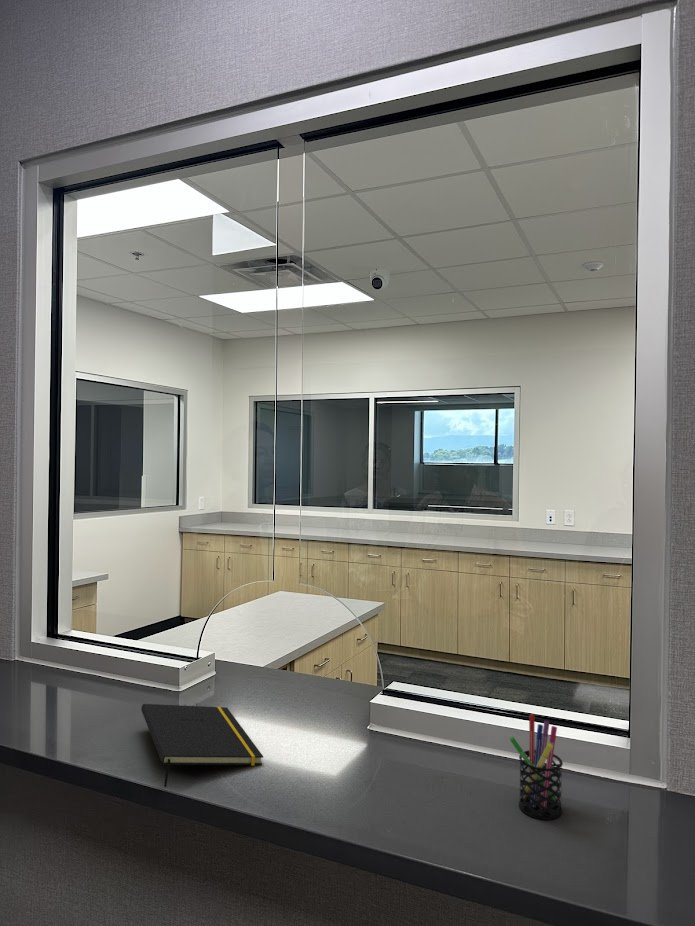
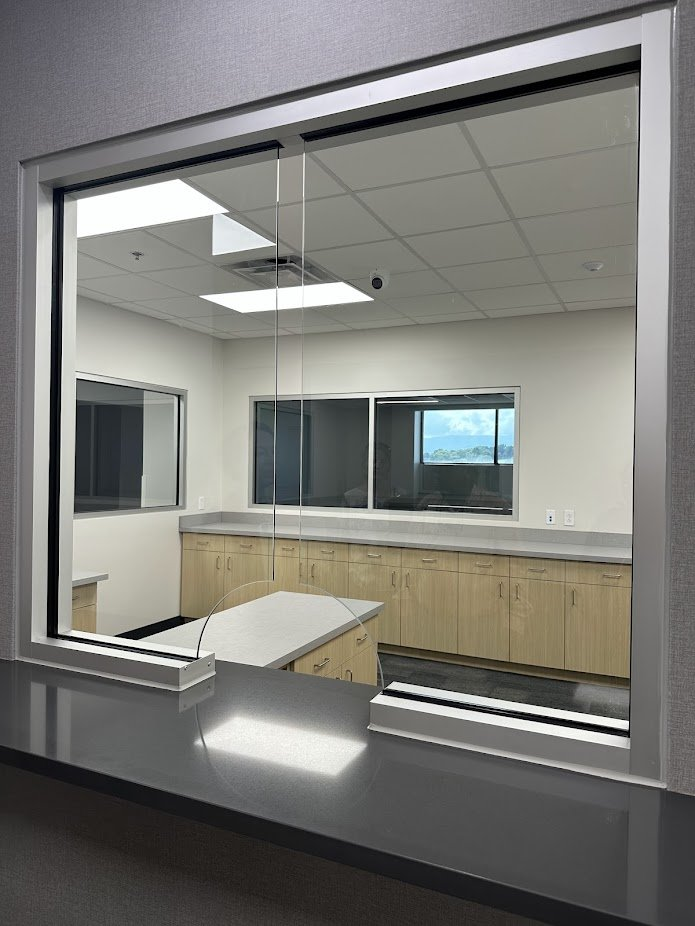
- notepad (198, 732)
- pen holder (534, 764)
